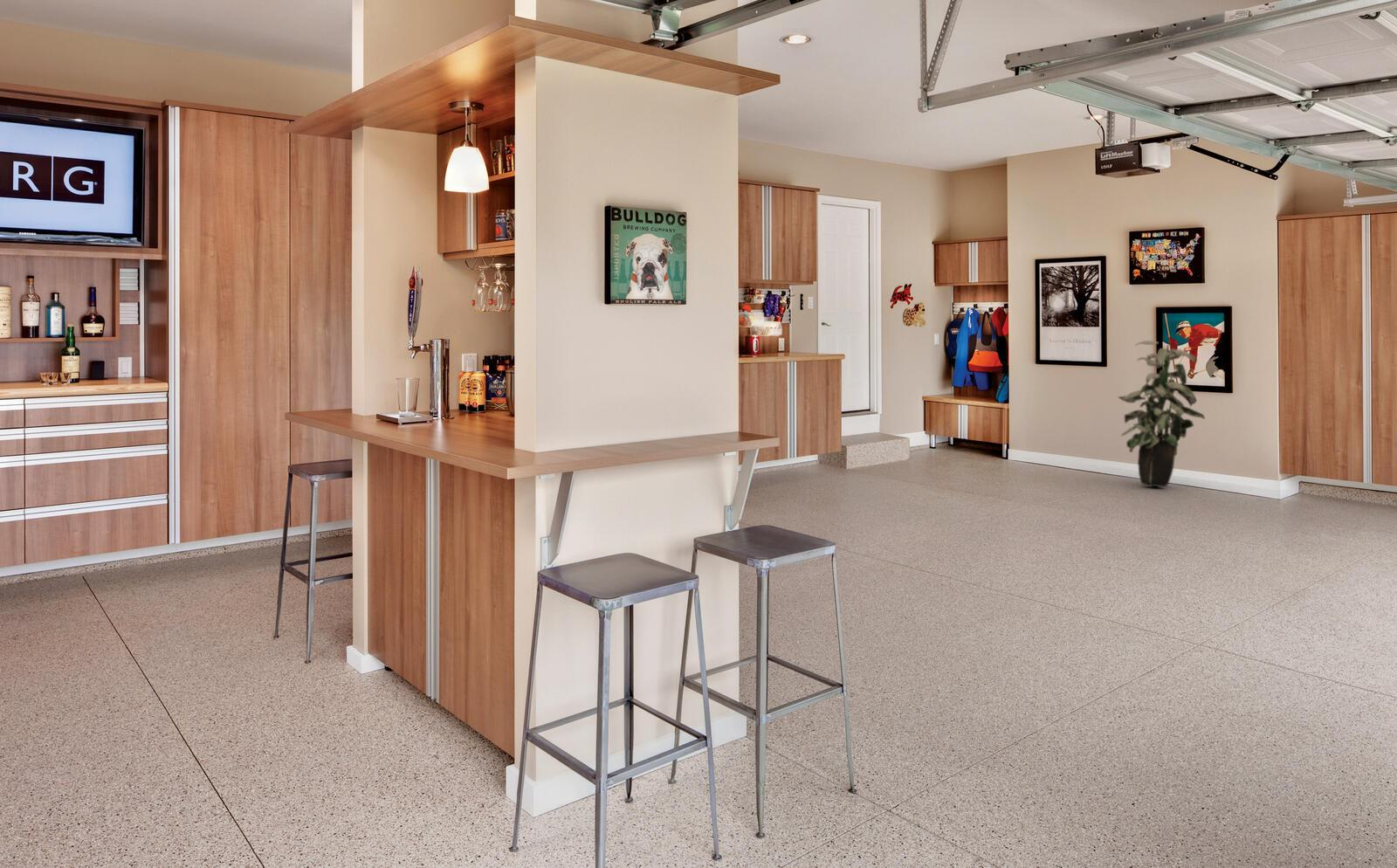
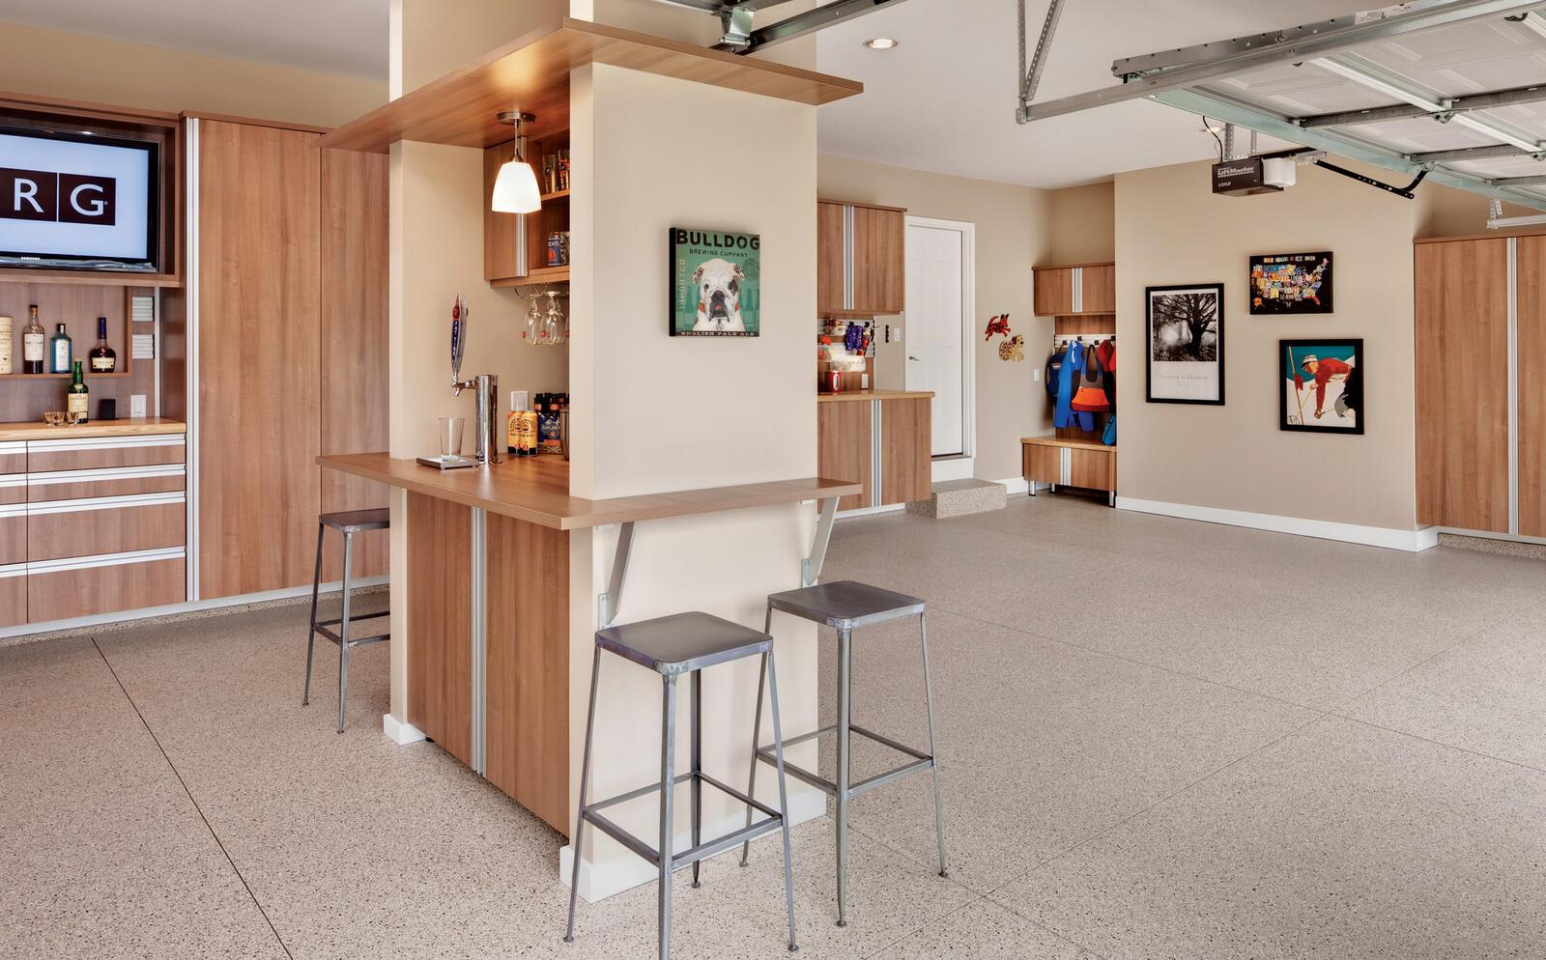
- indoor plant (1156, 413)
